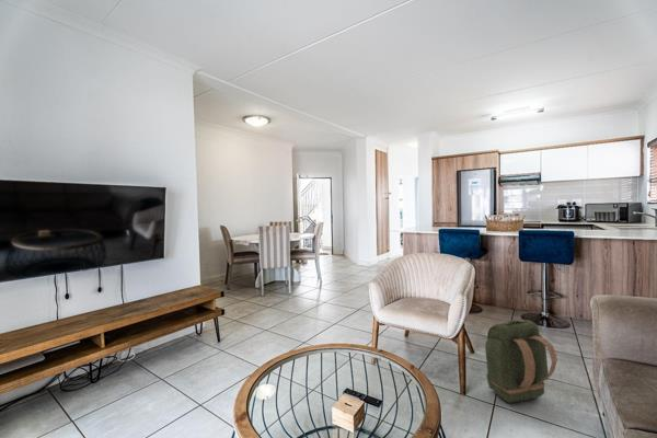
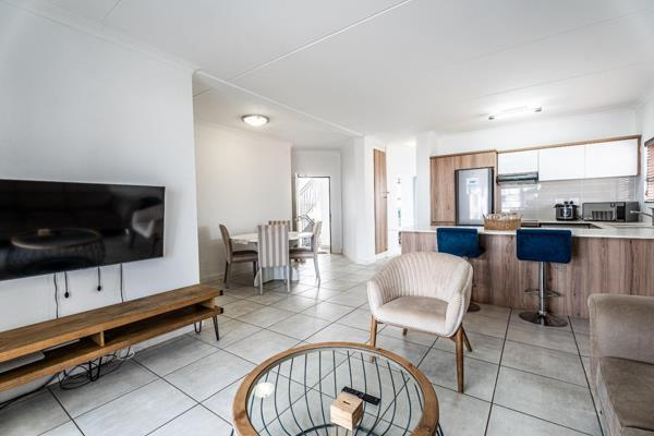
- backpack (519, 359)
